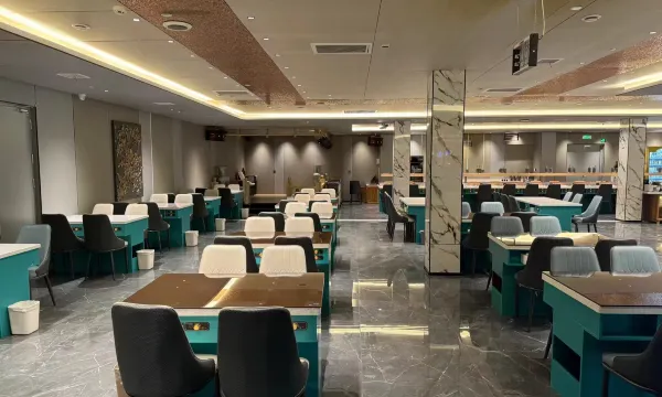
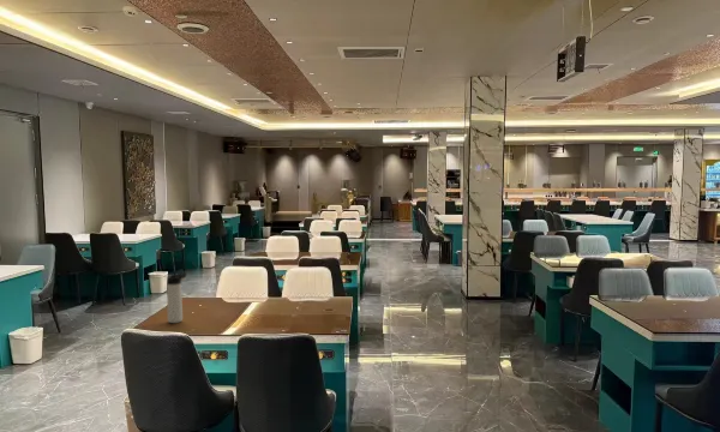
+ thermos bottle (176, 296)
